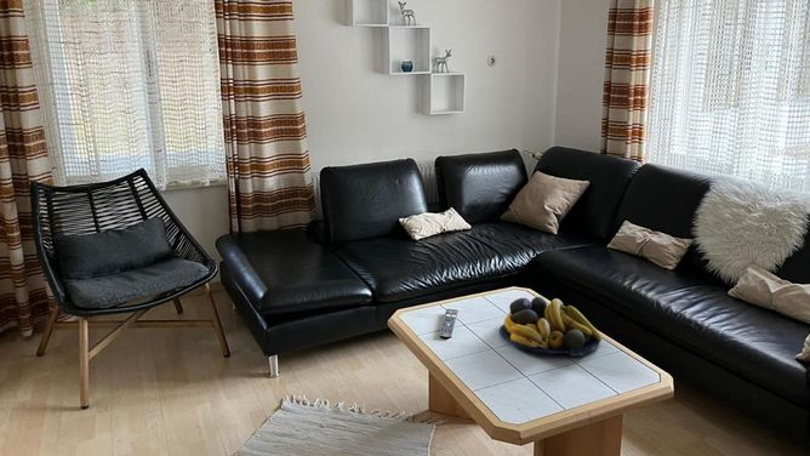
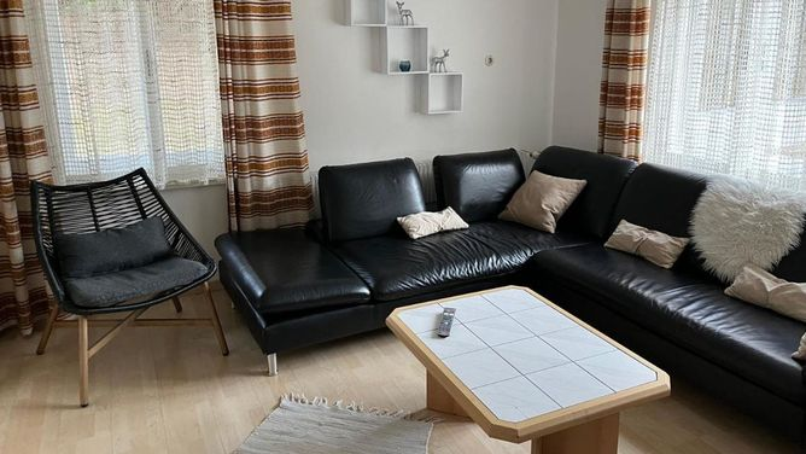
- fruit bowl (549, 319)
